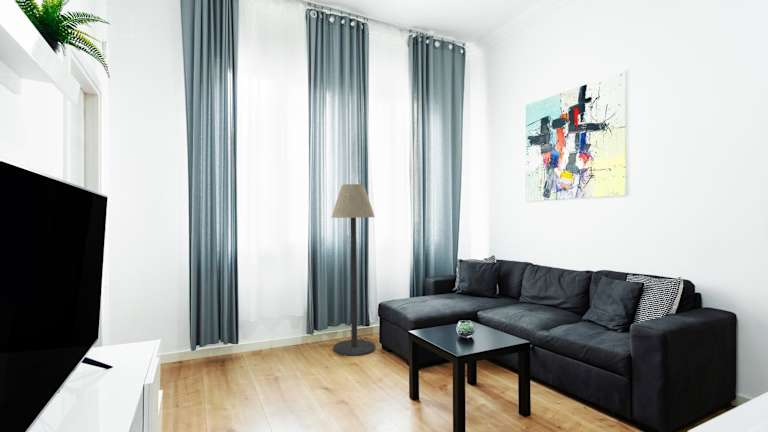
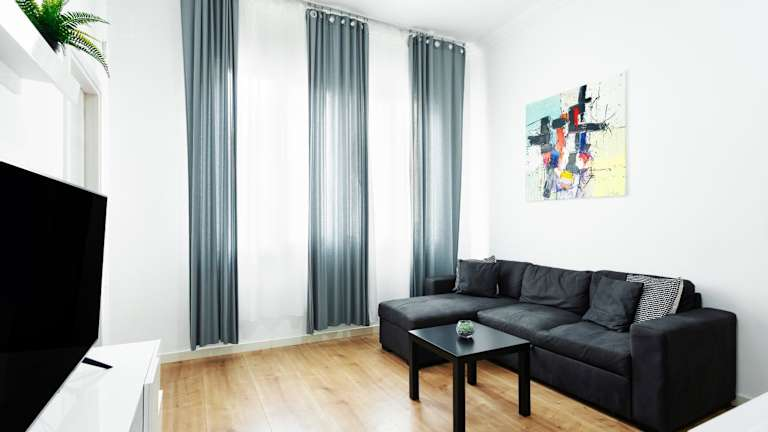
- floor lamp (353, 266)
